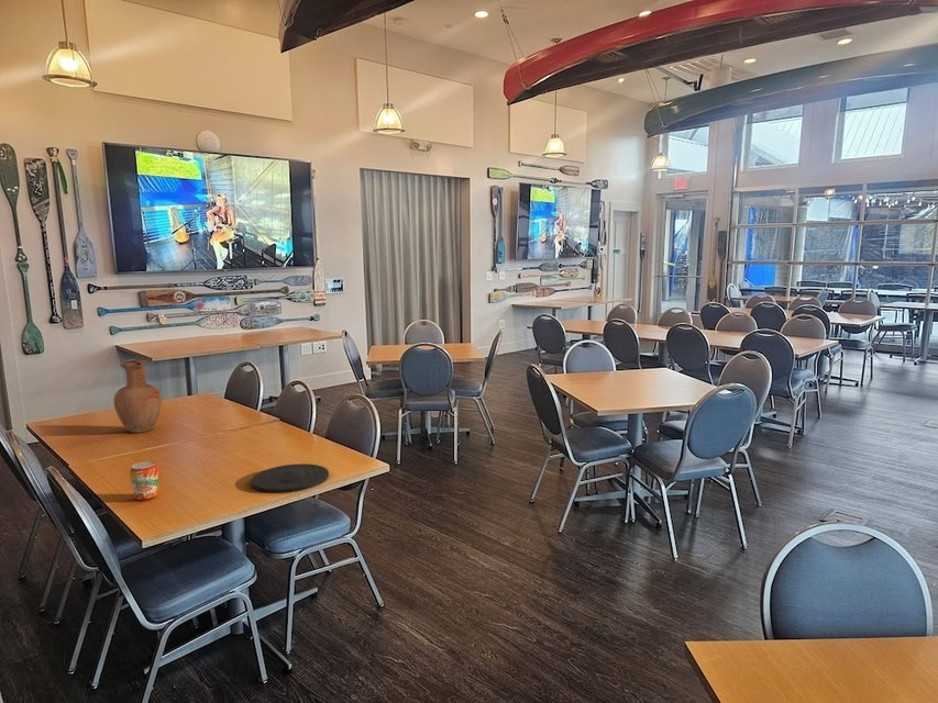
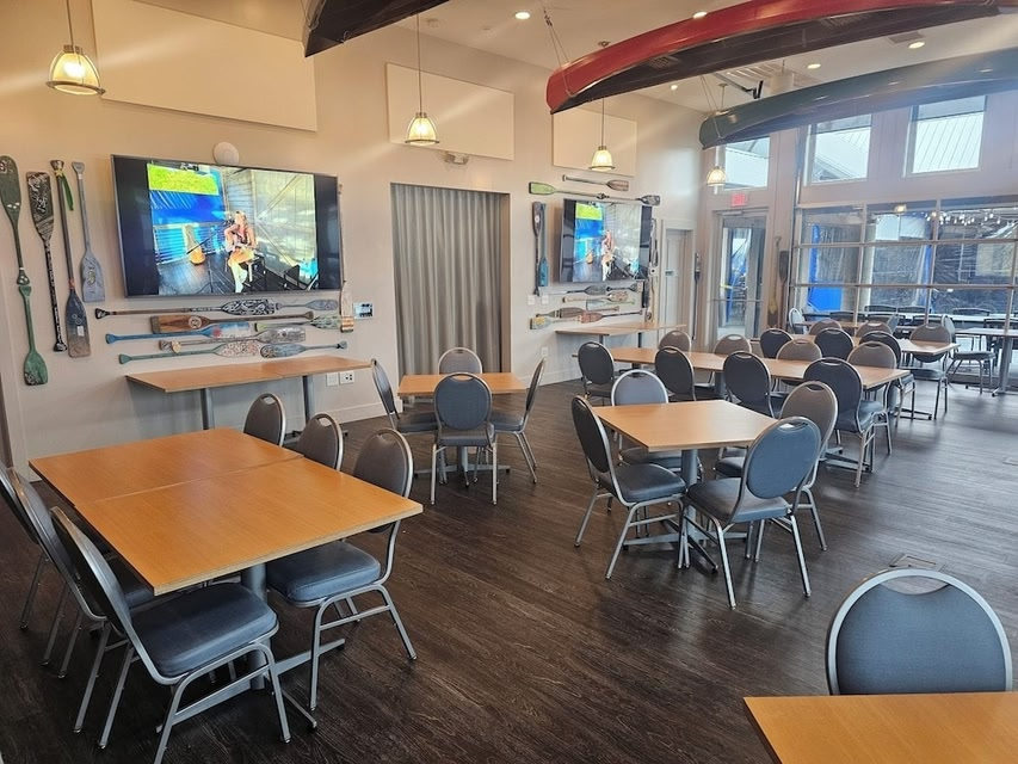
- plate (290, 475)
- vase (137, 395)
- beverage can (144, 481)
